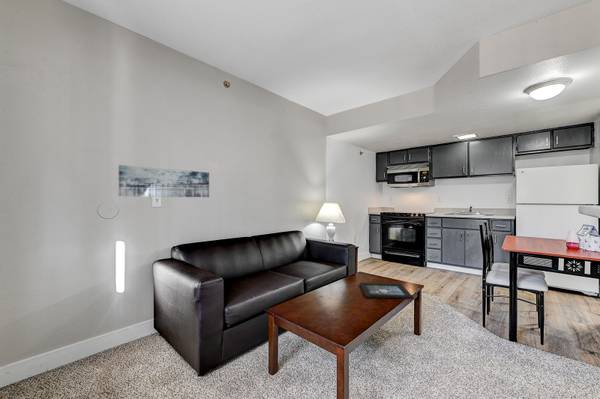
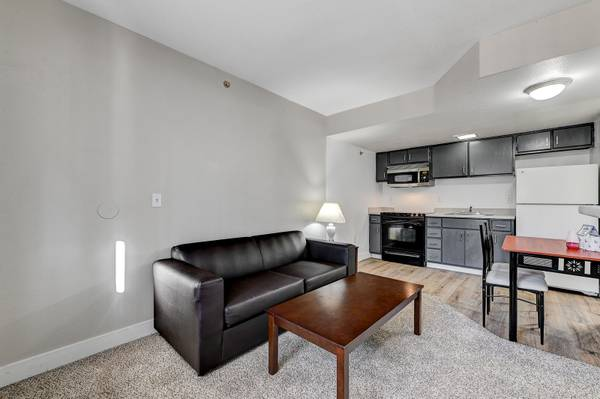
- wall art (169, 183)
- decorative tray (384, 290)
